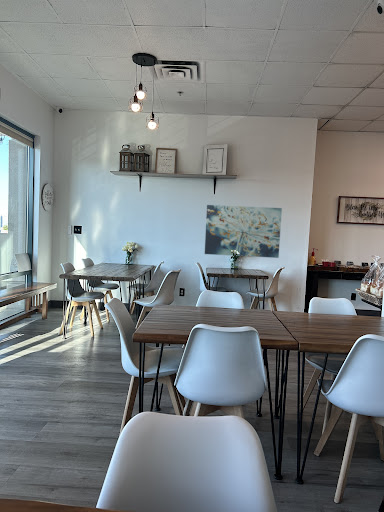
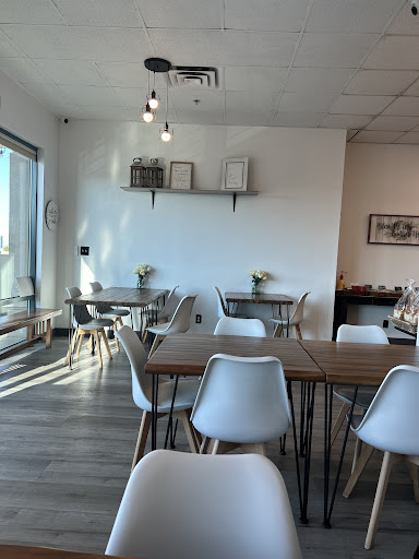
- wall art (242, 231)
